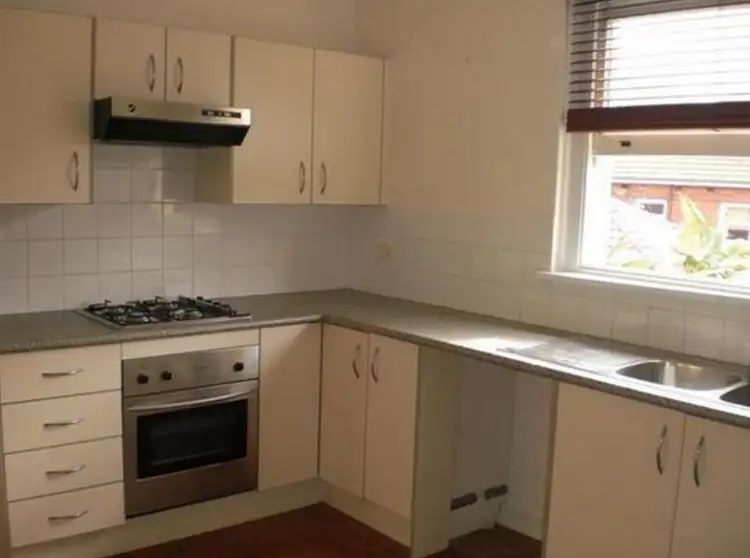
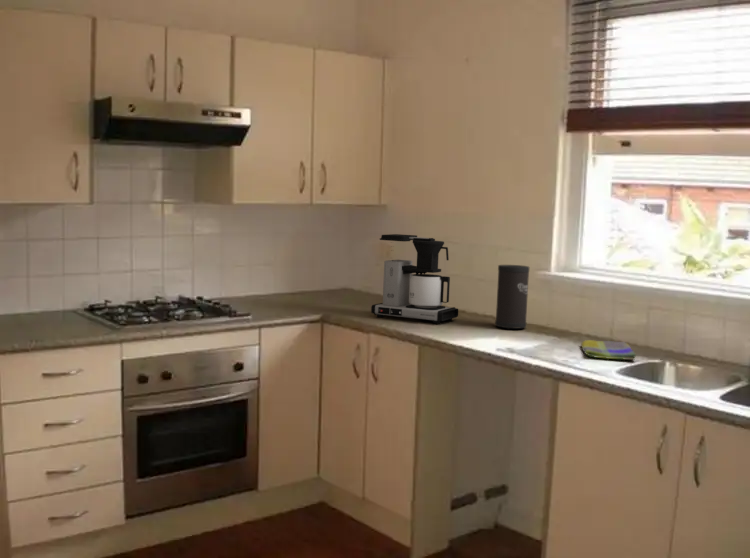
+ coffee maker (416, 277)
+ dish towel (607, 349)
+ speaker (512, 296)
